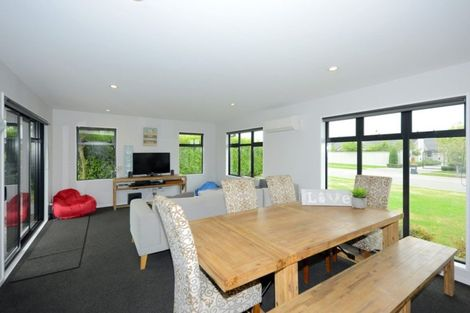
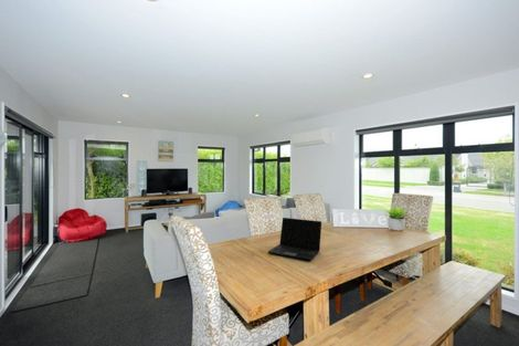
+ laptop (295, 237)
